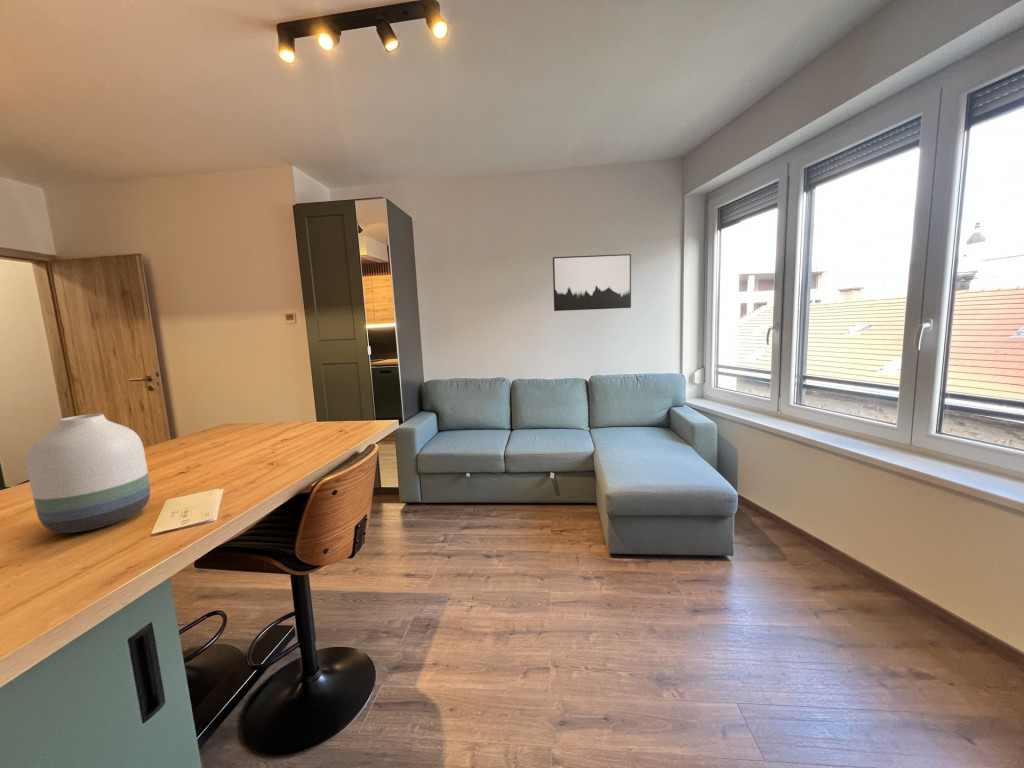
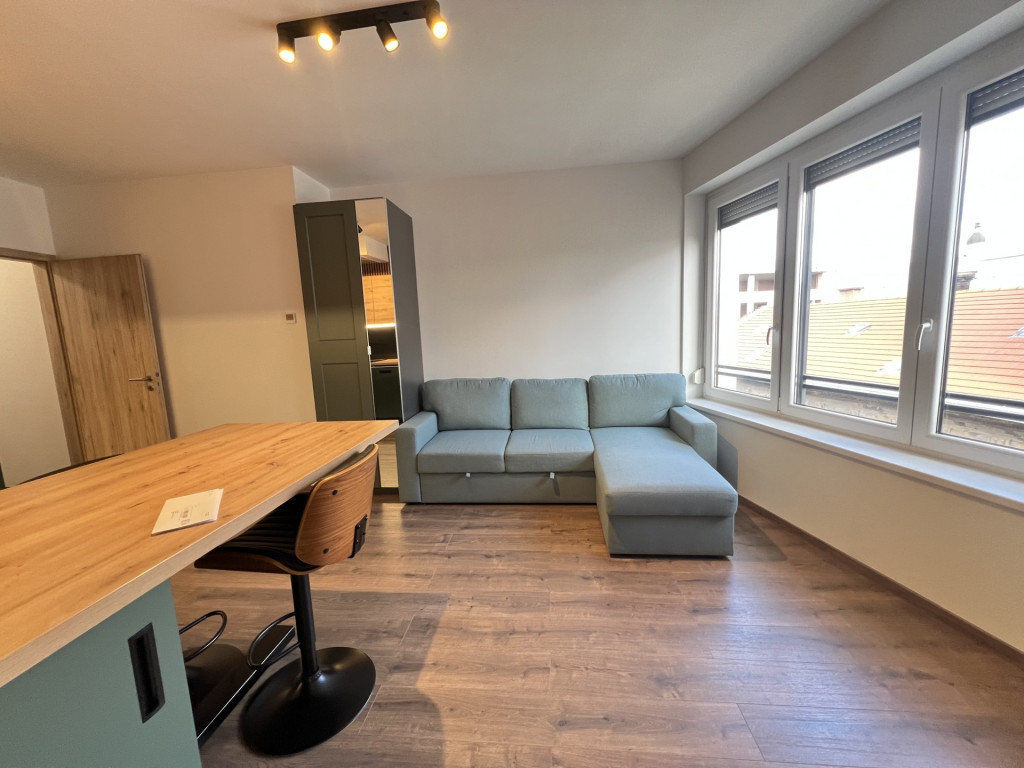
- vase (92, 469)
- wall art (592, 282)
